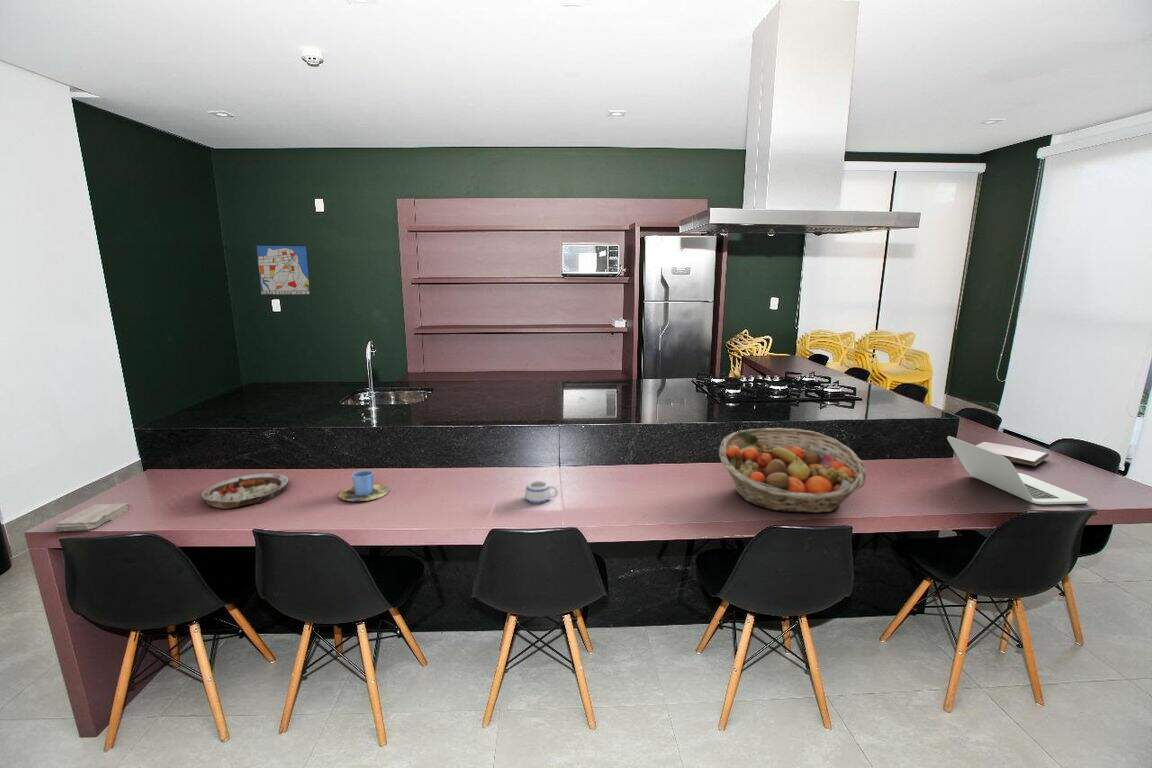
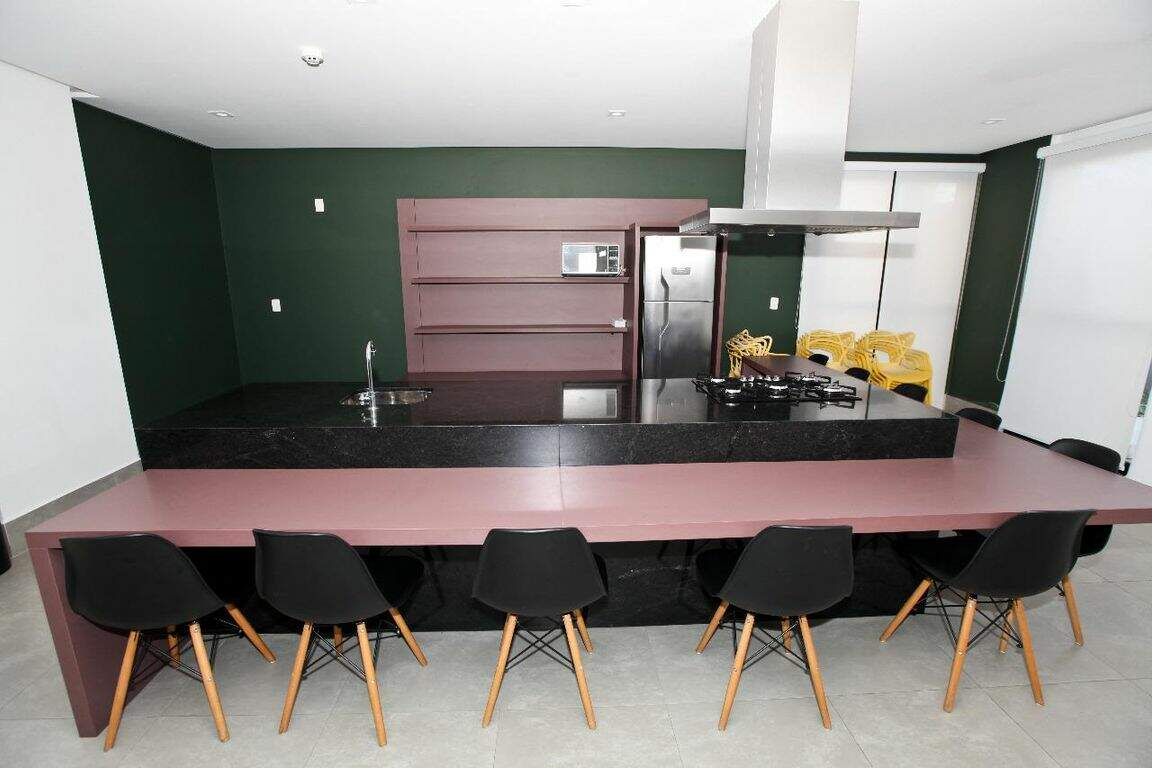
- plate (246, 487)
- washcloth (92, 515)
- wall art (283, 270)
- mug (541, 492)
- laptop (1013, 467)
- fruit basket (788, 468)
- book (1007, 453)
- cup (363, 483)
